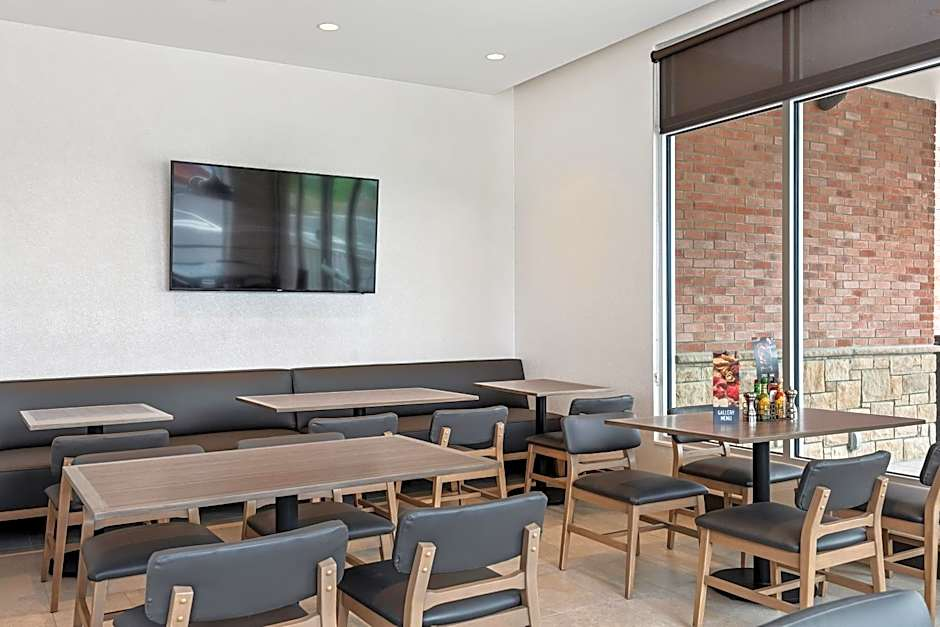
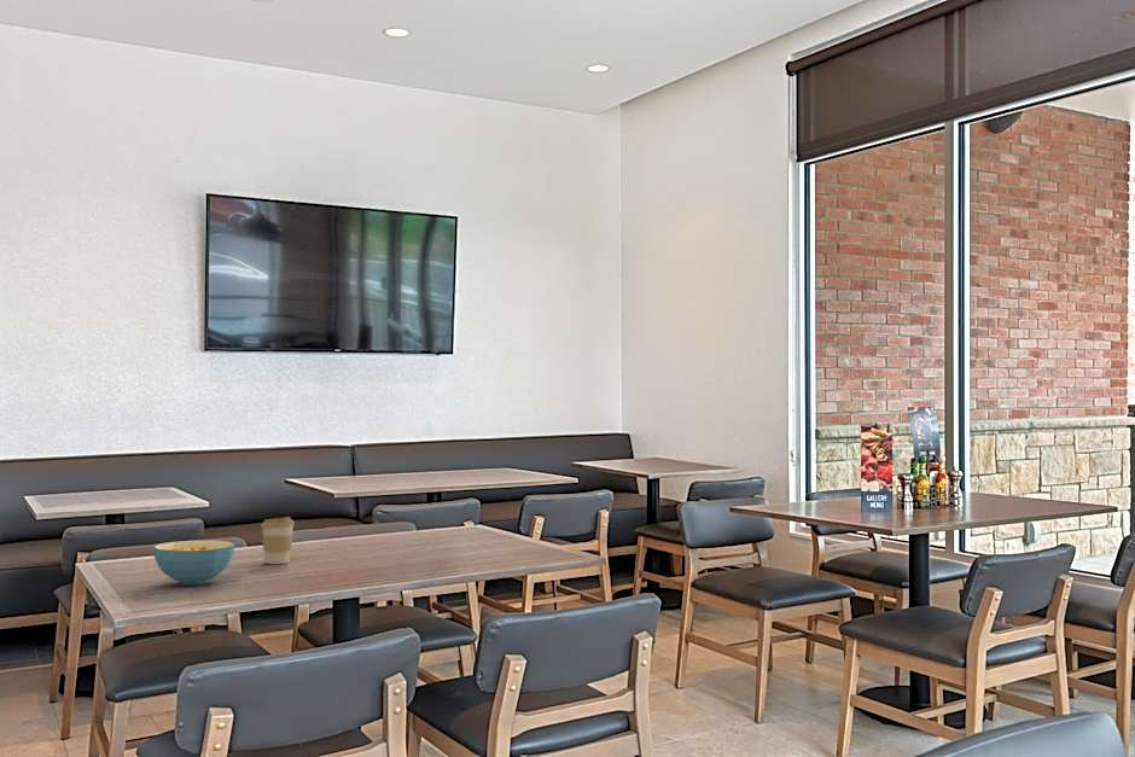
+ cereal bowl (193, 564)
+ coffee cup (277, 538)
